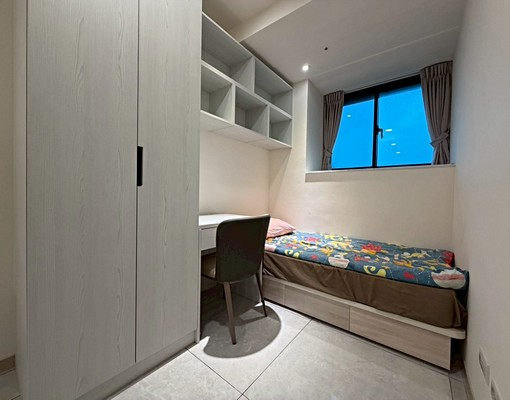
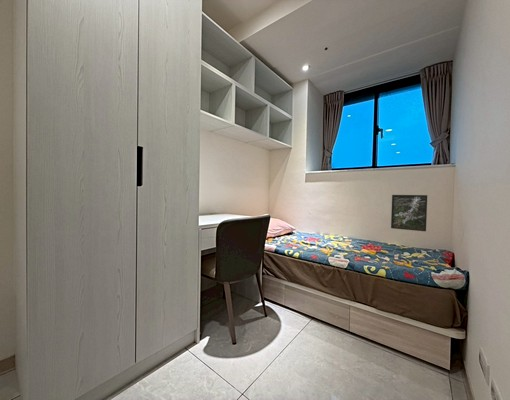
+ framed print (408, 212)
